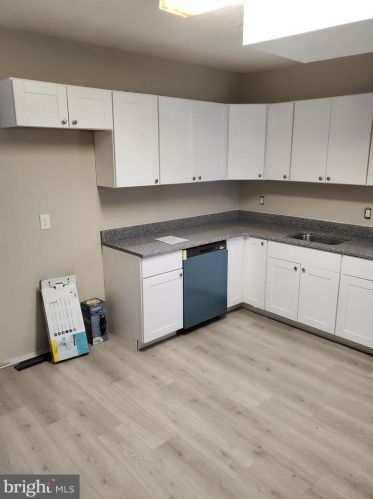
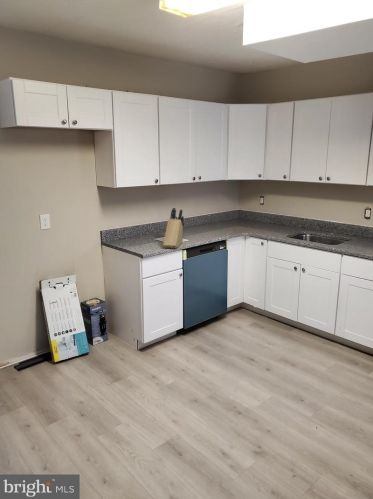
+ knife block (174, 226)
